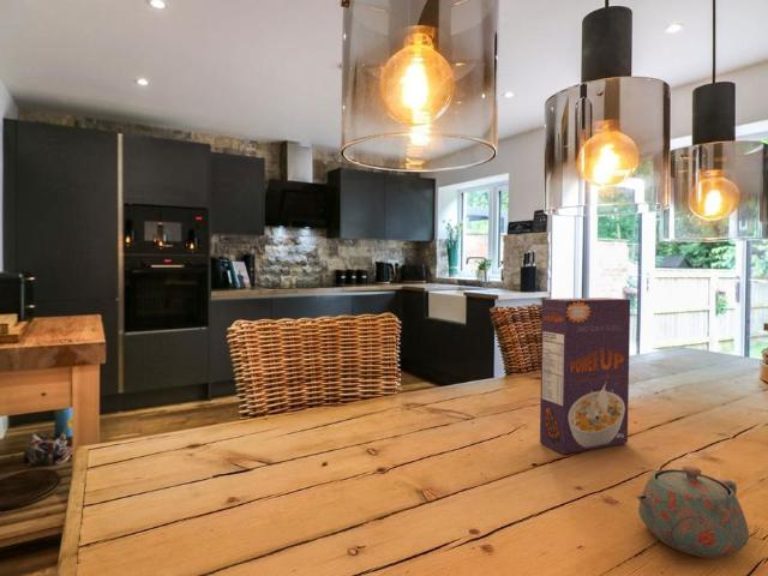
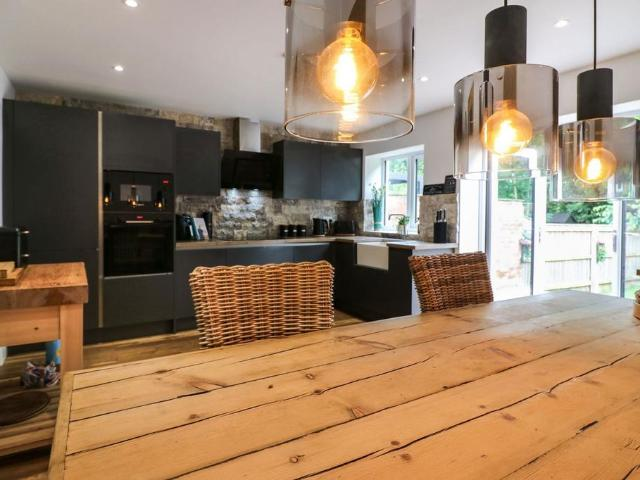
- teapot (688, 504)
- cereal box (584, 371)
